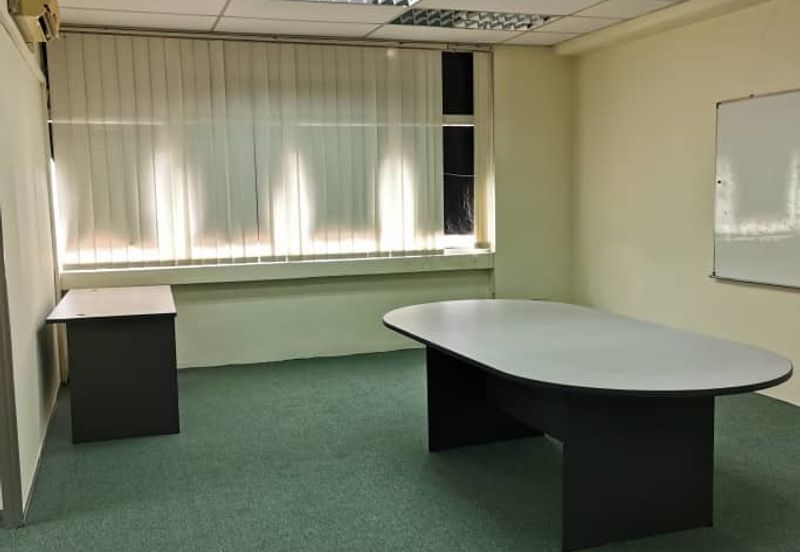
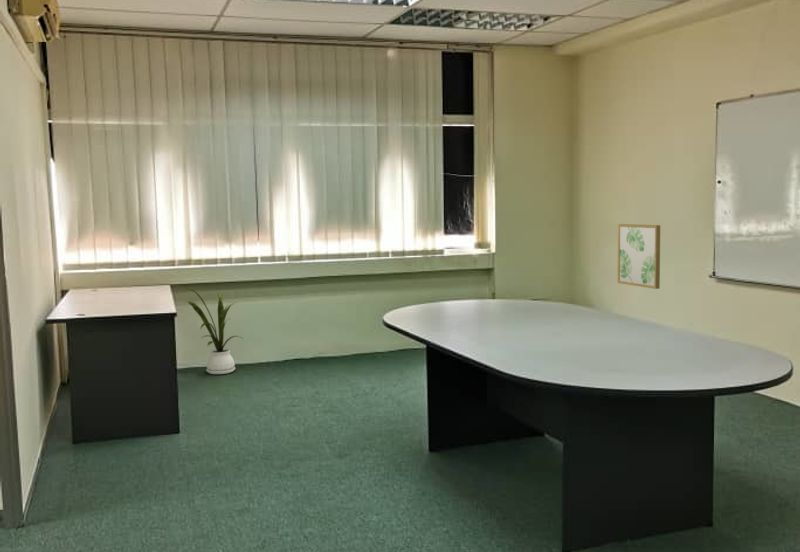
+ house plant (215, 329)
+ wall art (638, 255)
